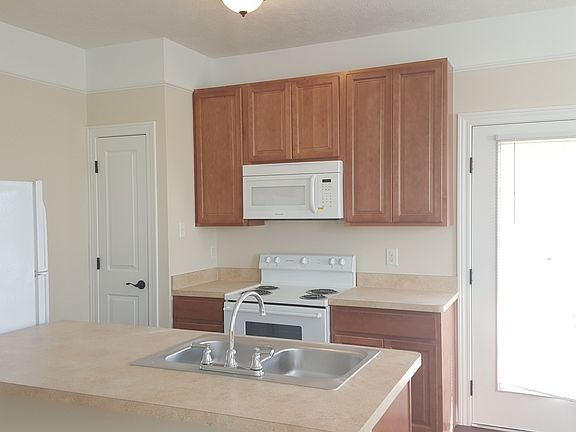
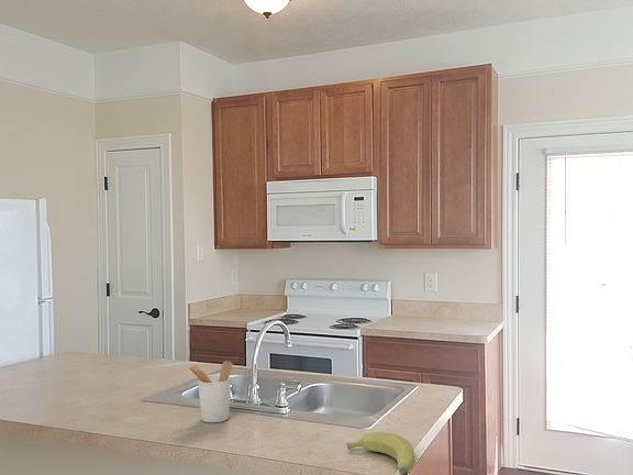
+ banana (379, 448)
+ utensil holder (209, 390)
